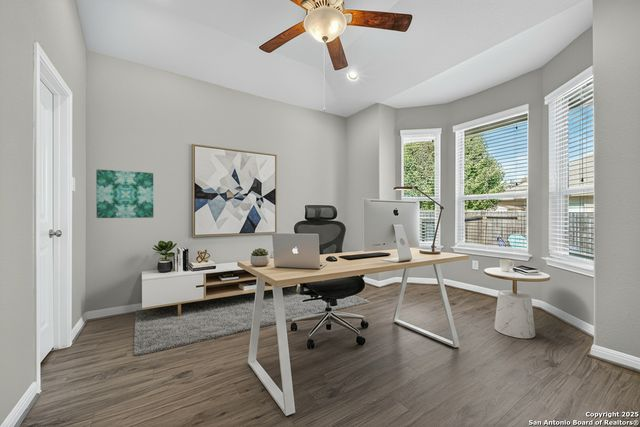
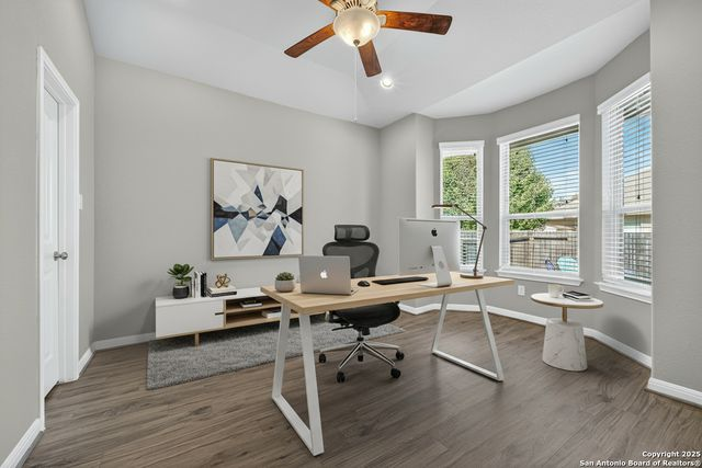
- wall art (126, 194)
